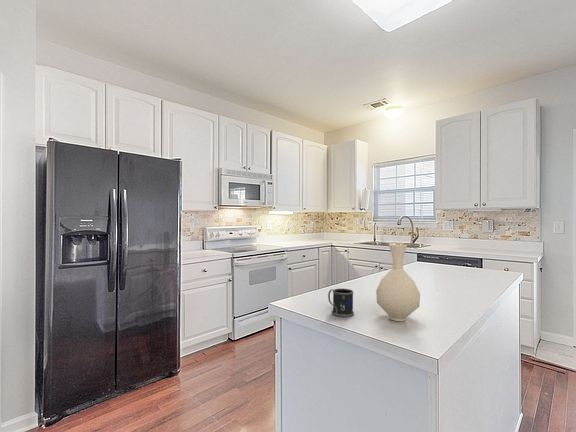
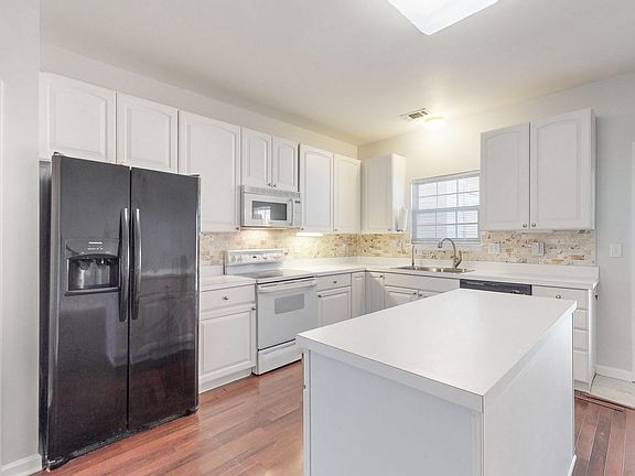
- vase (397, 281)
- mug (339, 301)
